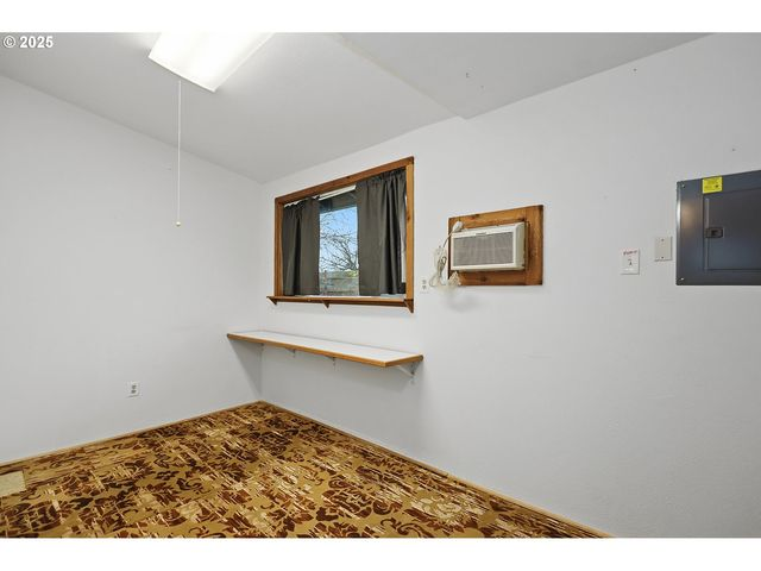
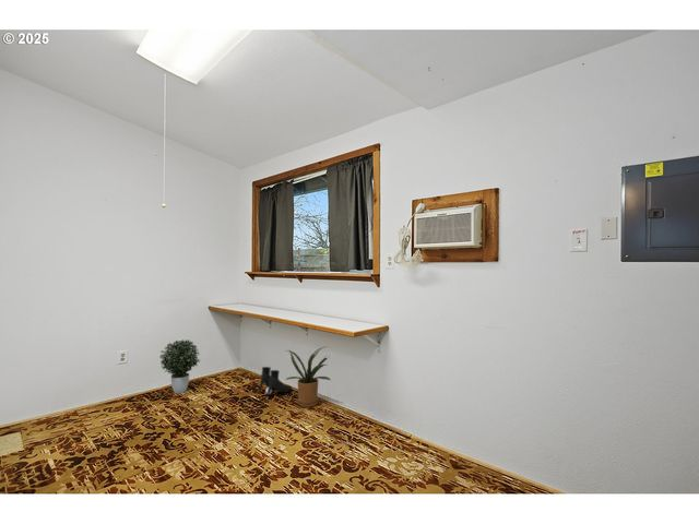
+ house plant (309, 372)
+ potted plant (180, 365)
+ boots (275, 378)
